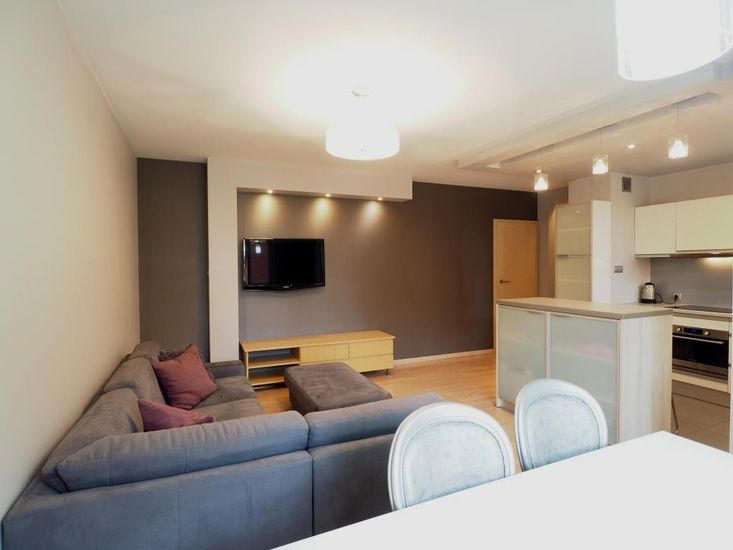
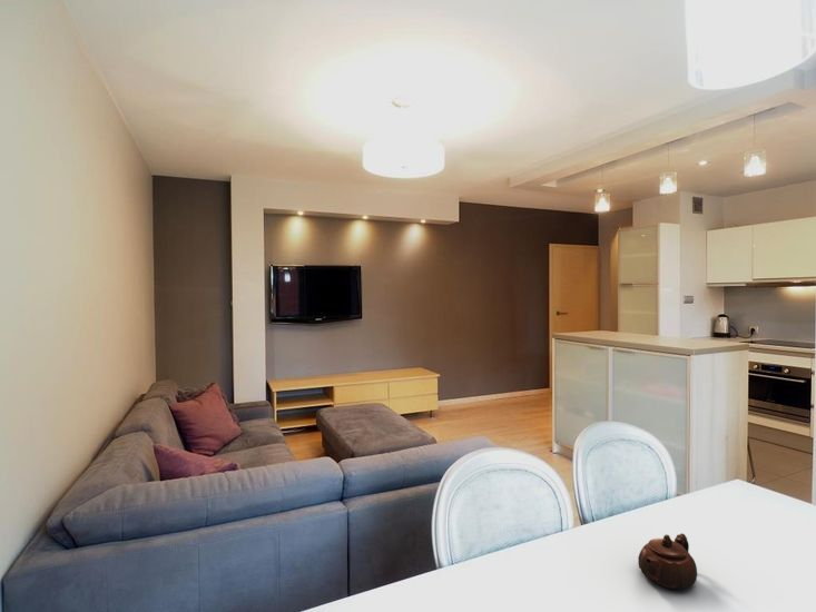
+ teapot (668, 555)
